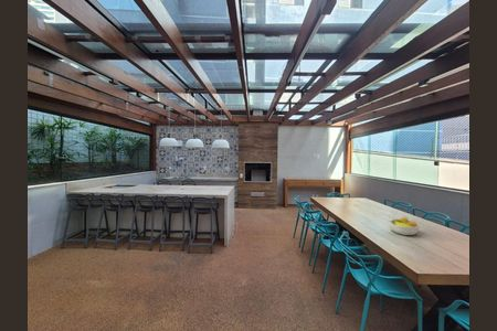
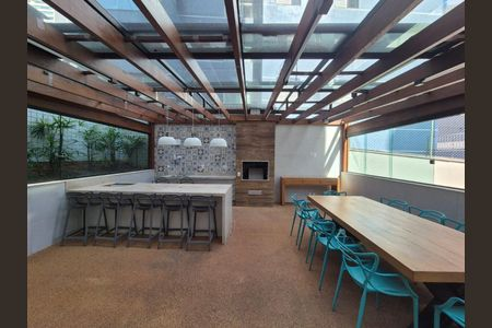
- fruit bowl (403, 225)
